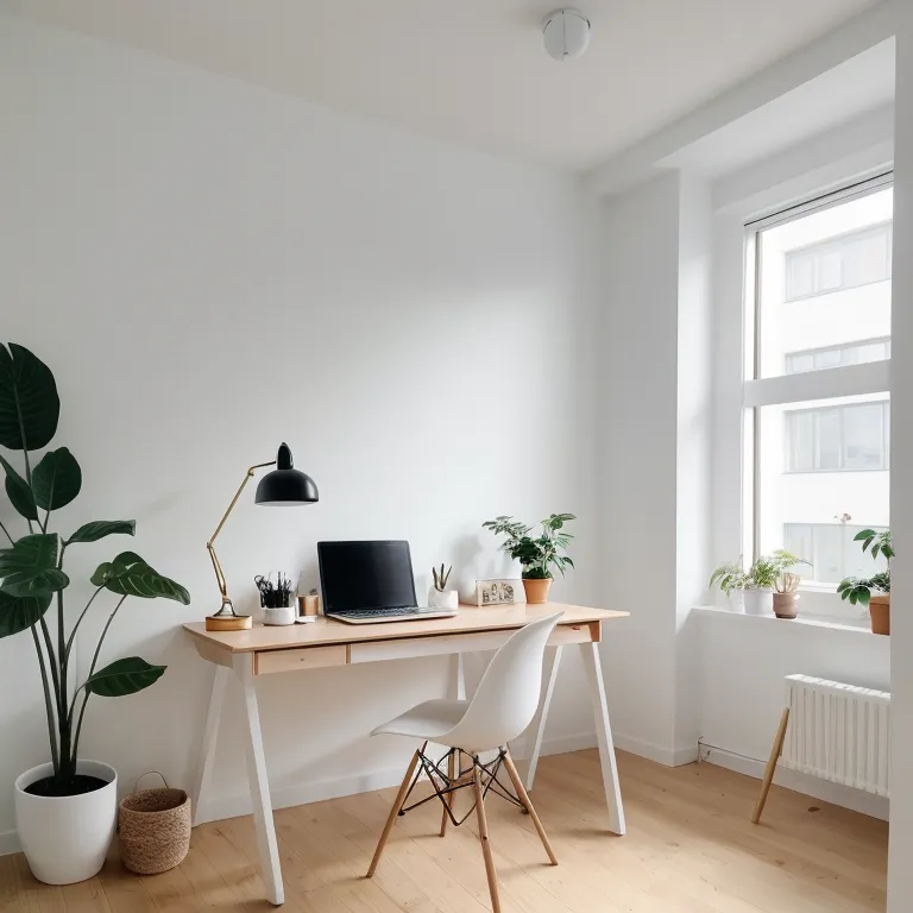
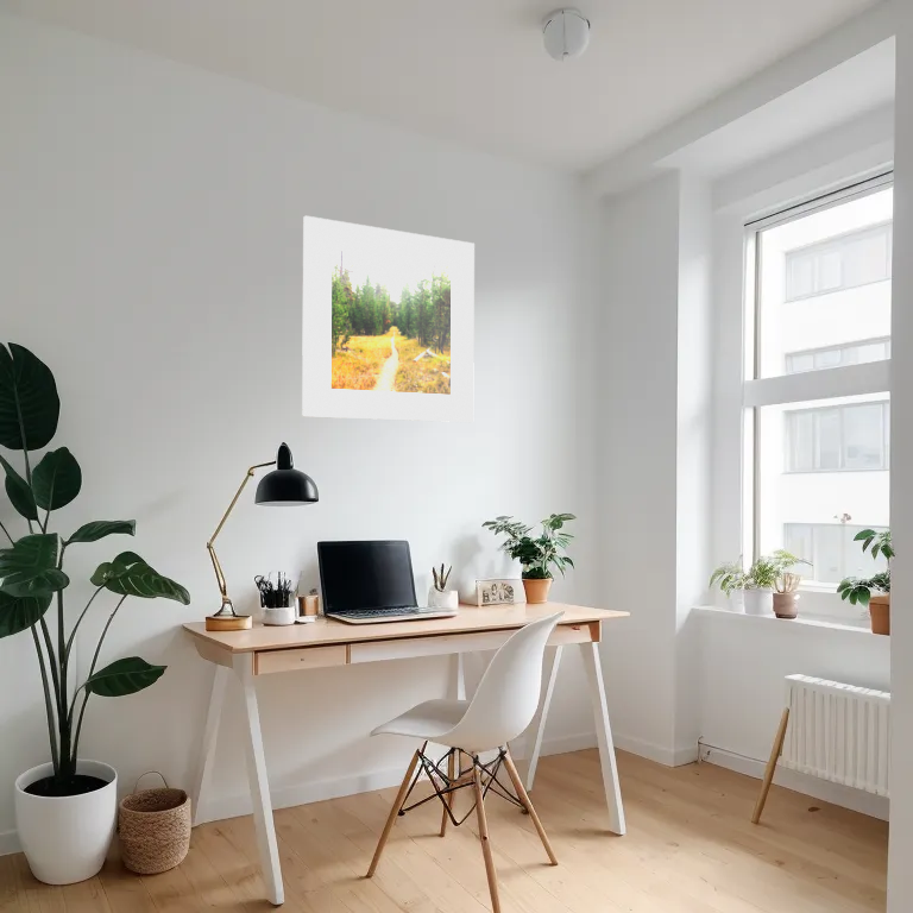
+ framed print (392, 325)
